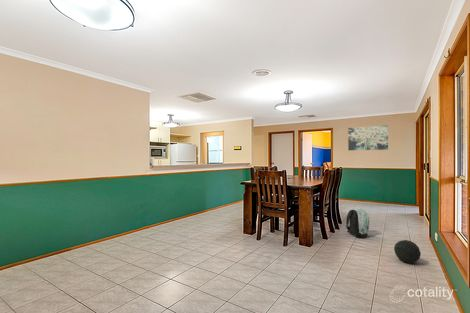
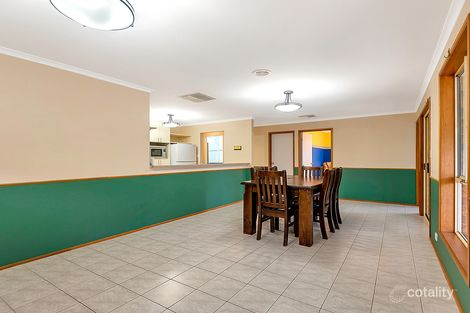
- ball (407, 251)
- backpack (358, 222)
- wall art (367, 138)
